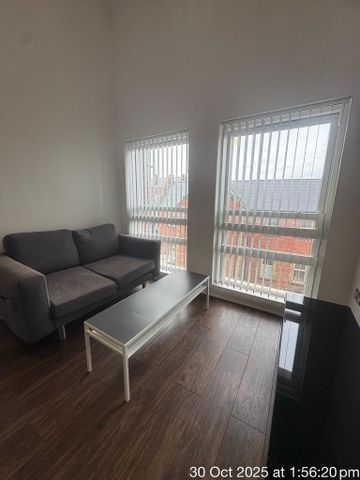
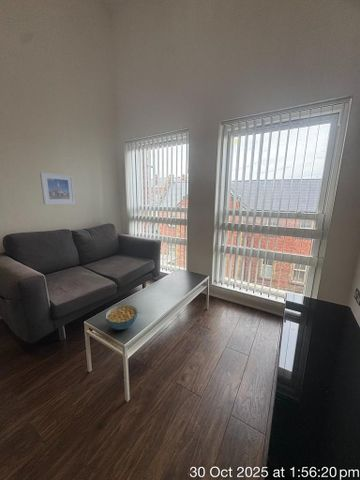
+ cereal bowl (122, 319)
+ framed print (58, 189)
